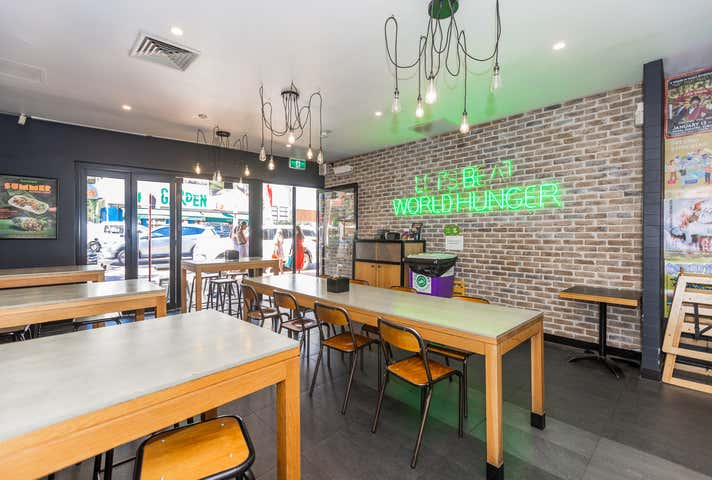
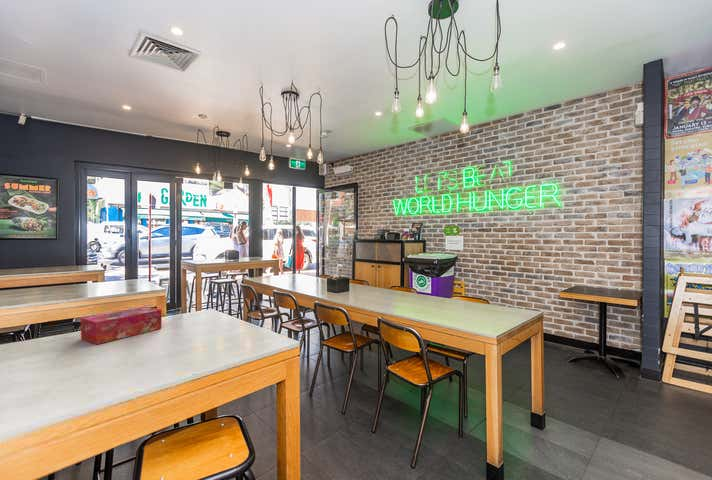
+ tissue box (123, 323)
